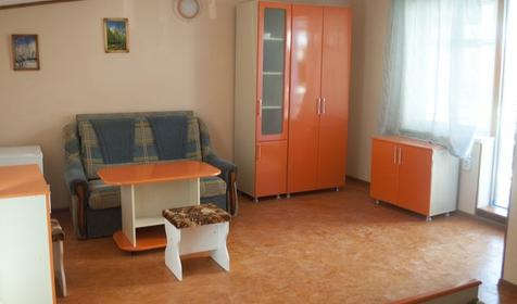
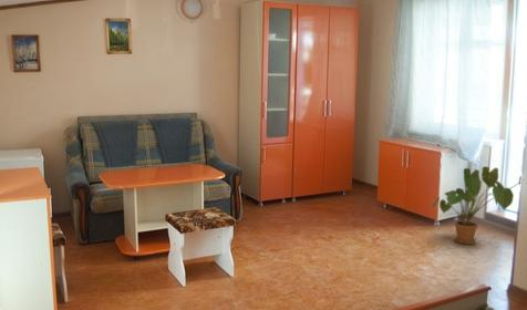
+ house plant (479, 205)
